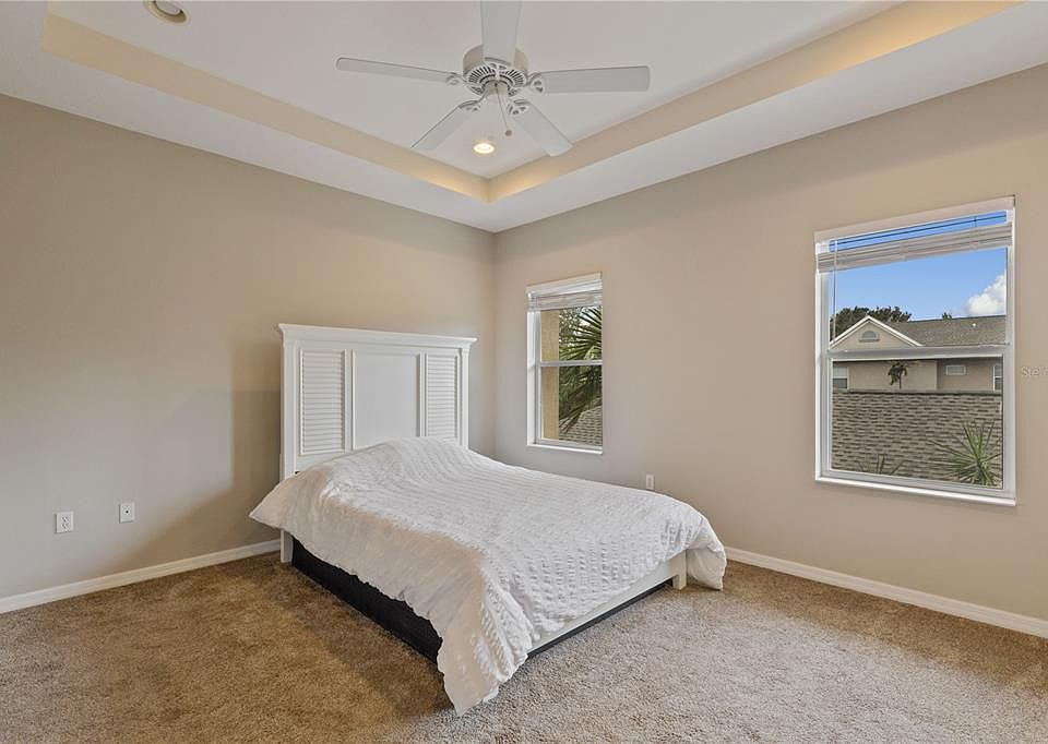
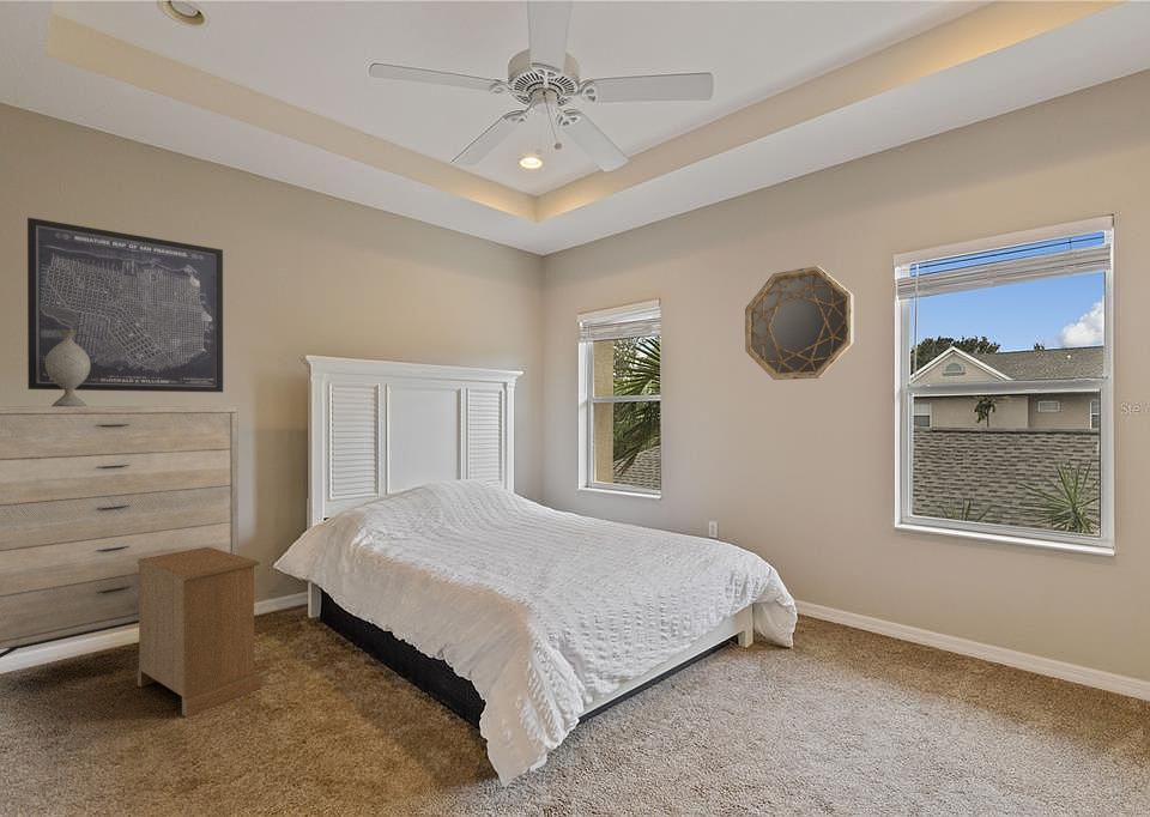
+ nightstand (199, 622)
+ dresser (105, 533)
+ home mirror (795, 323)
+ wall art (134, 313)
+ decorative vase (68, 368)
